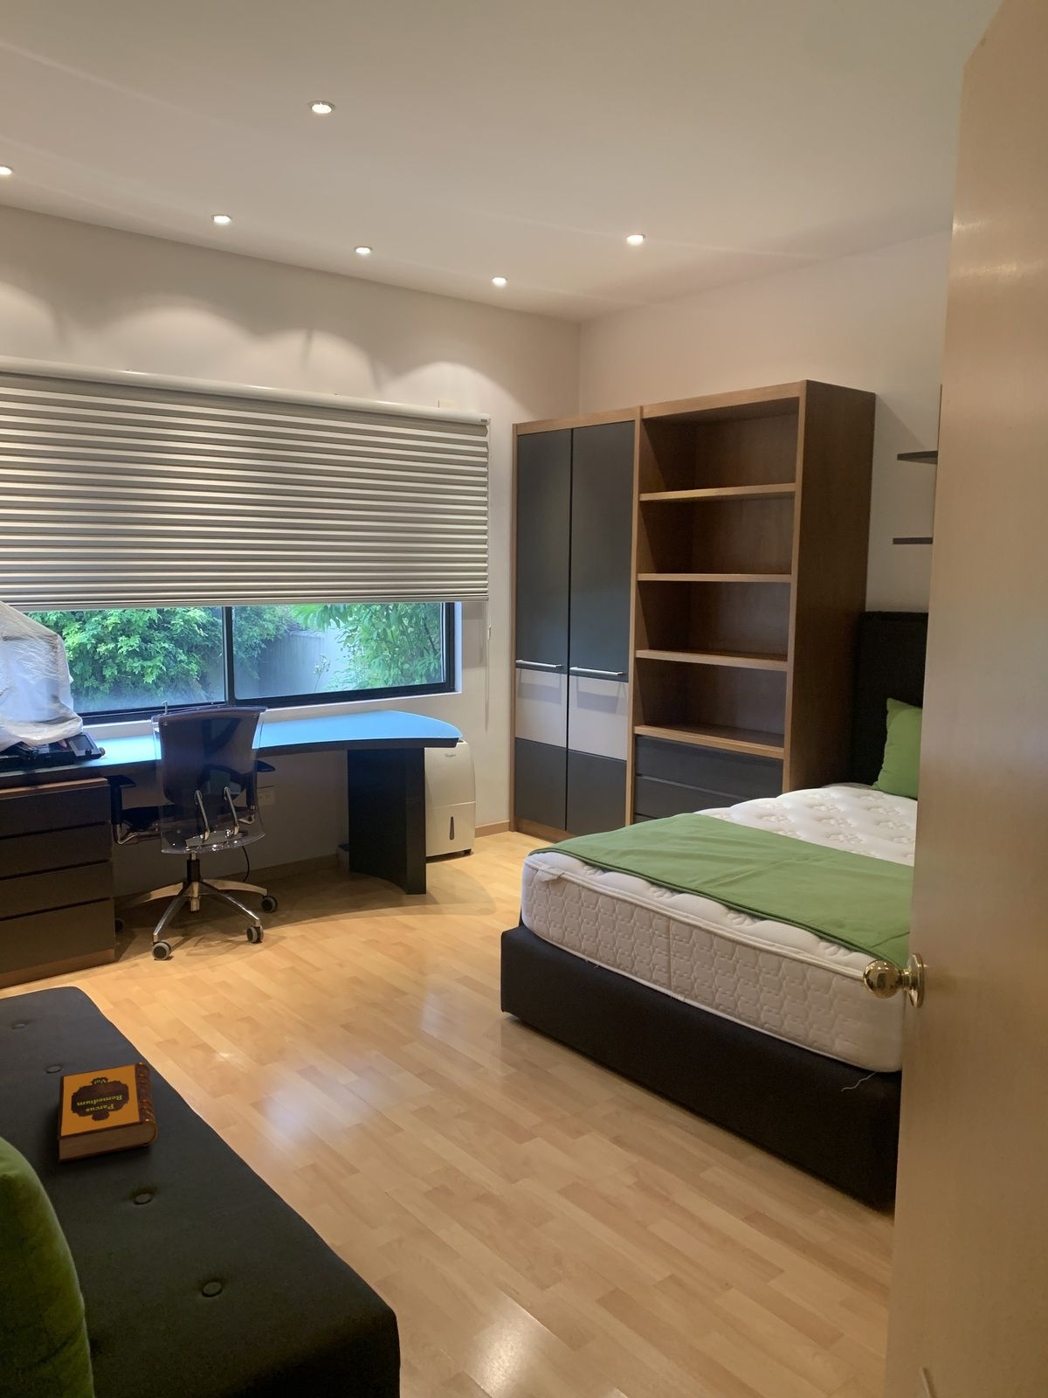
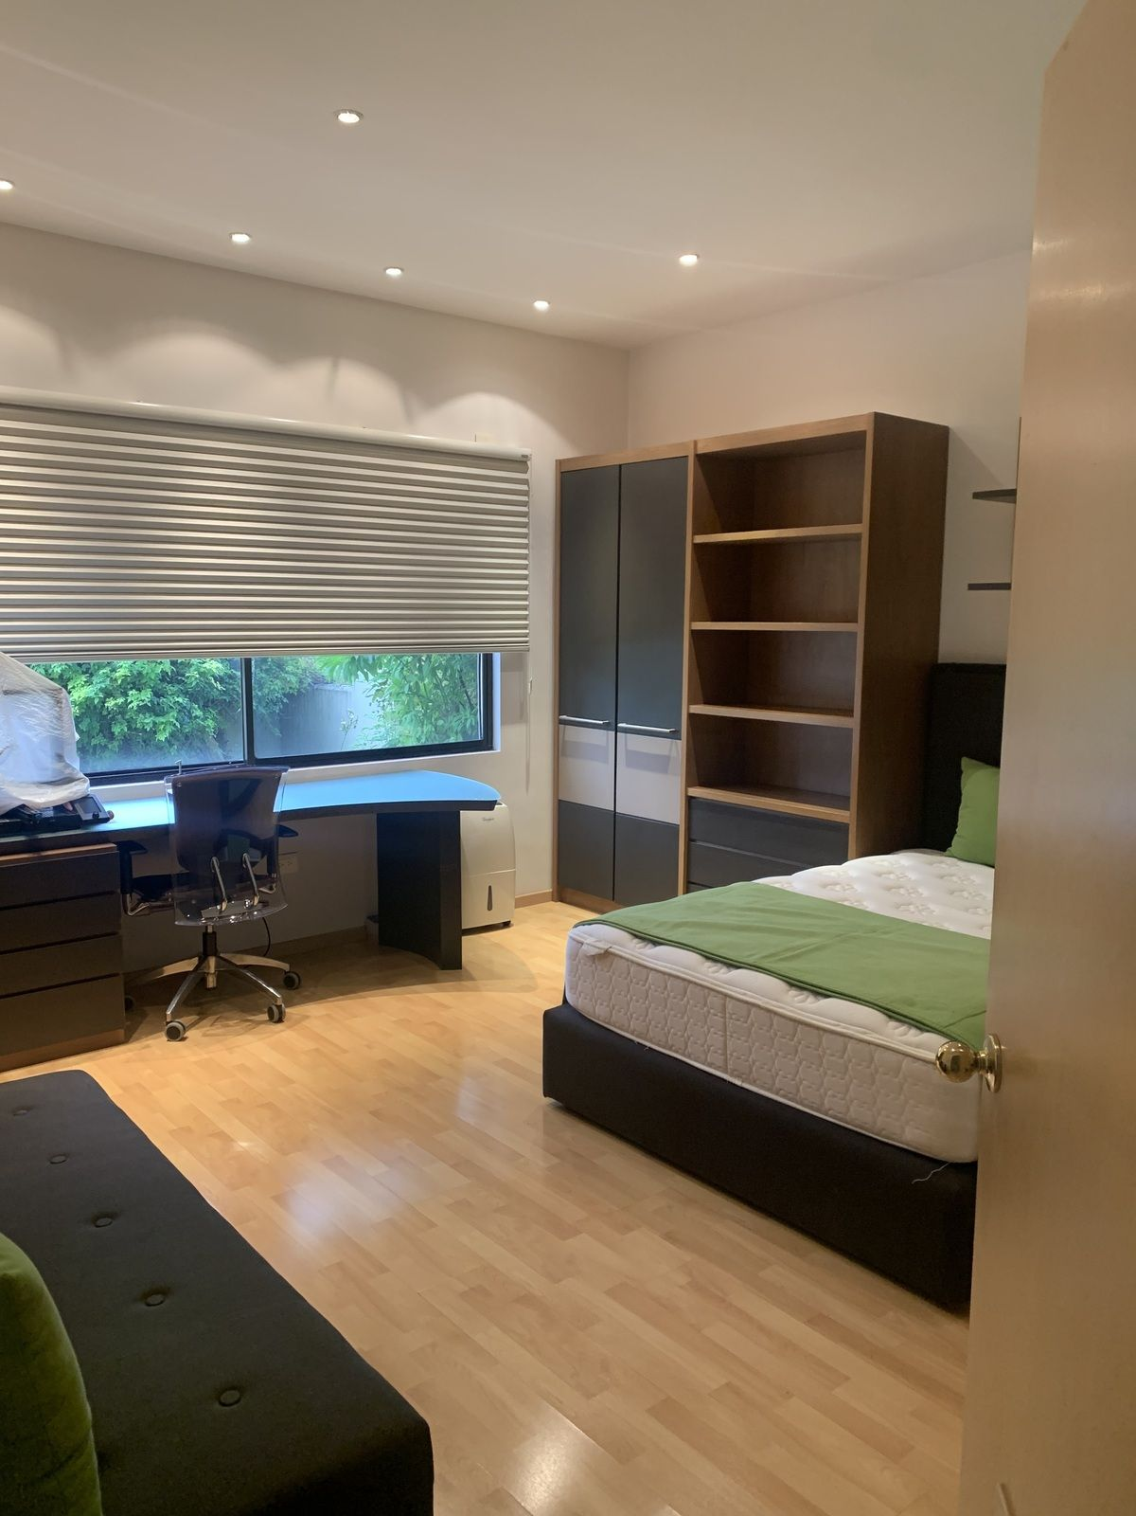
- hardback book (108, 1107)
